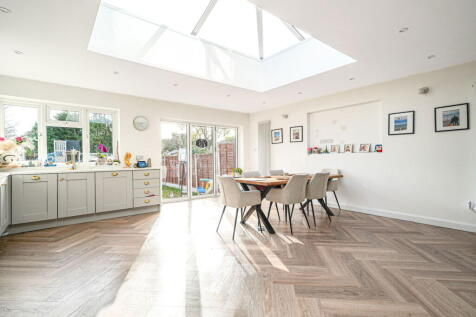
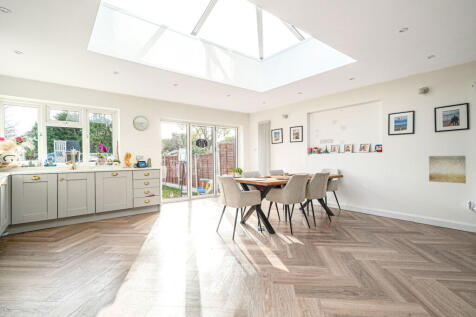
+ wall art (446, 169)
